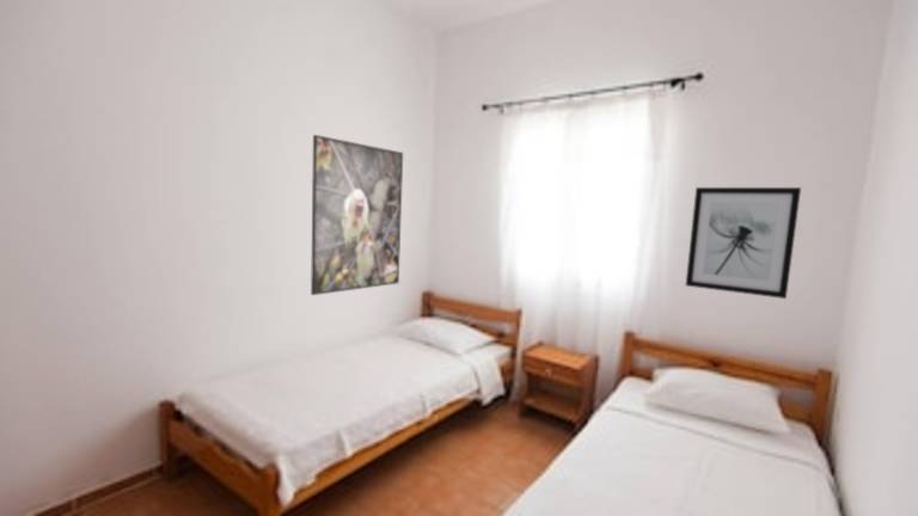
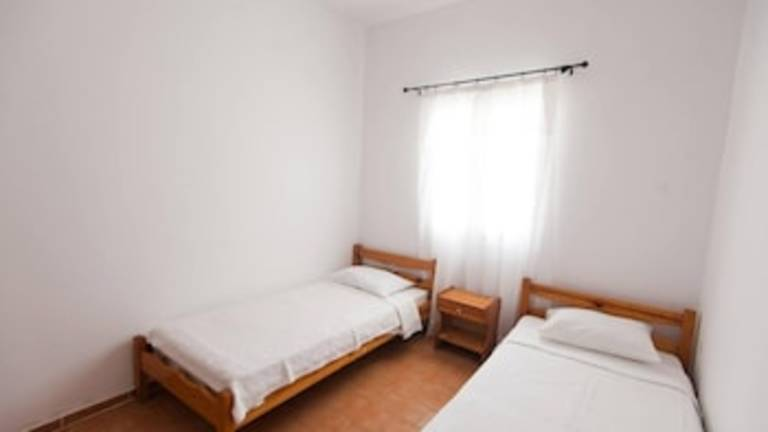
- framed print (360, 217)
- wall art (739, 240)
